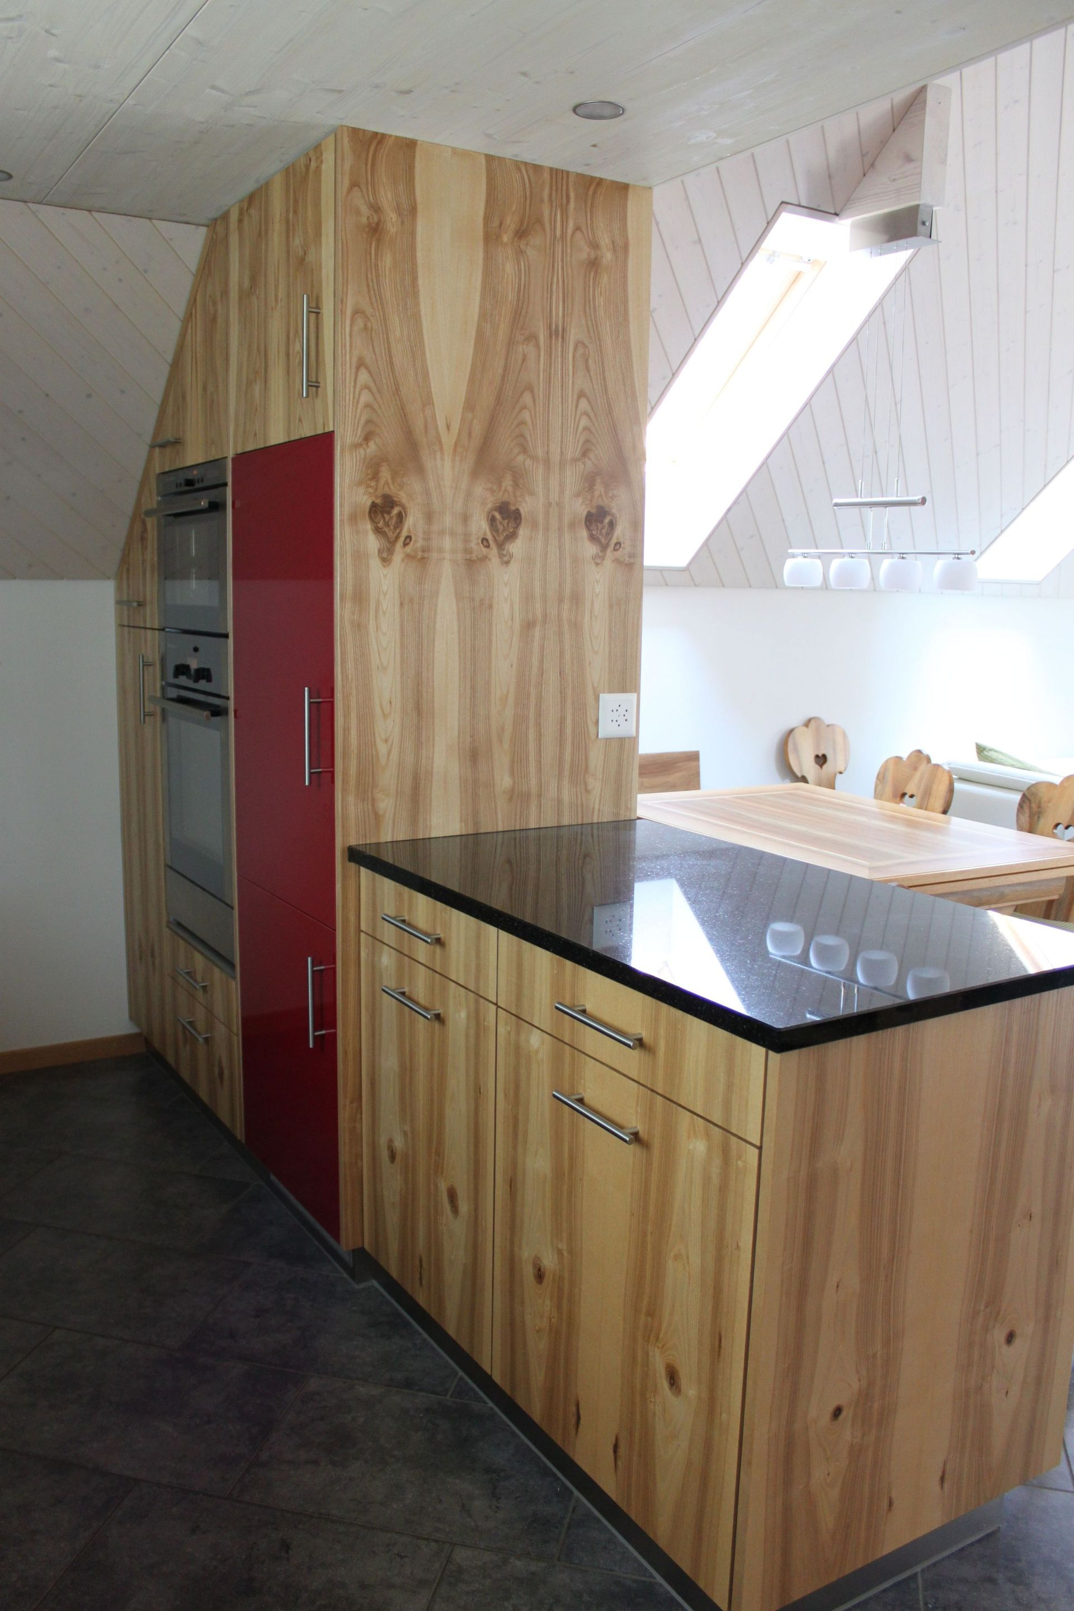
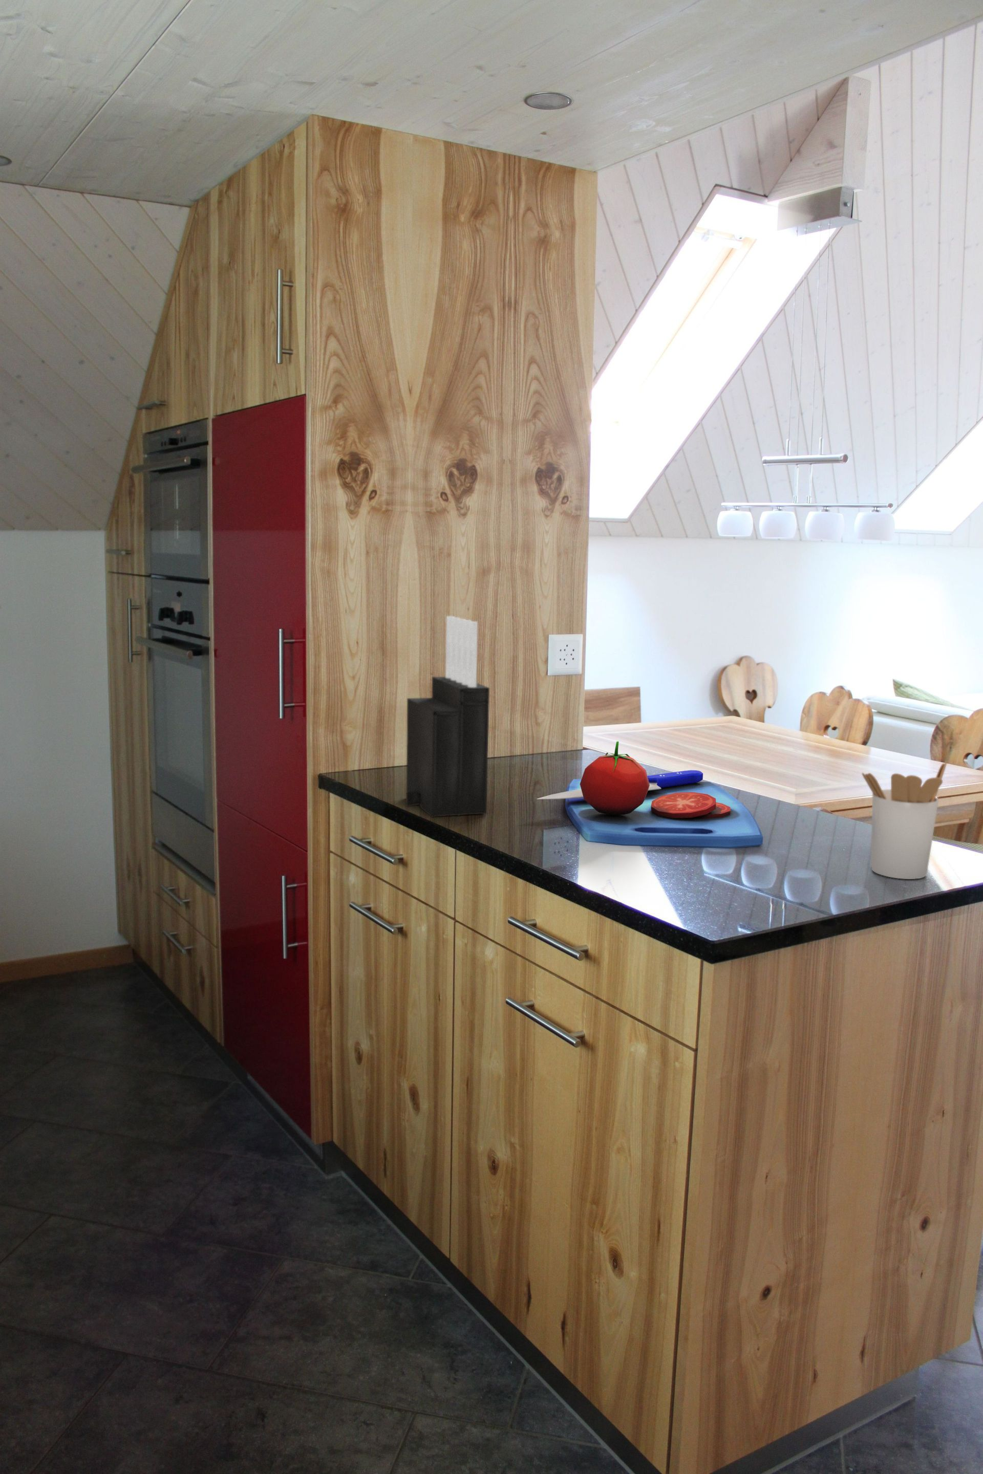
+ knife block (441, 714)
+ utensil holder (906, 819)
+ chopping board (643, 774)
